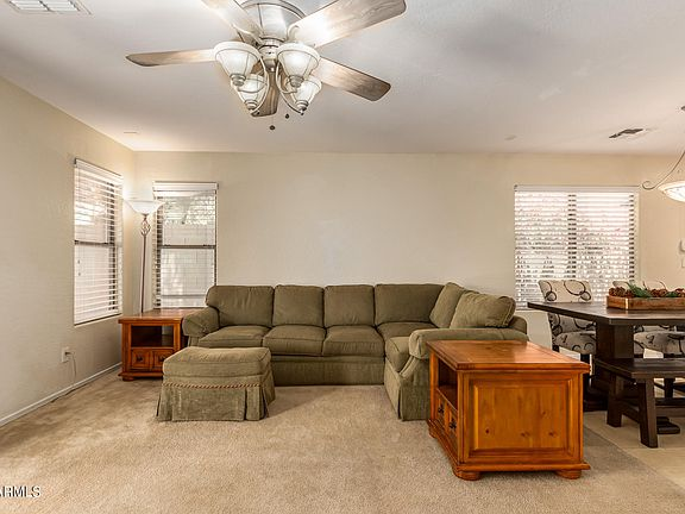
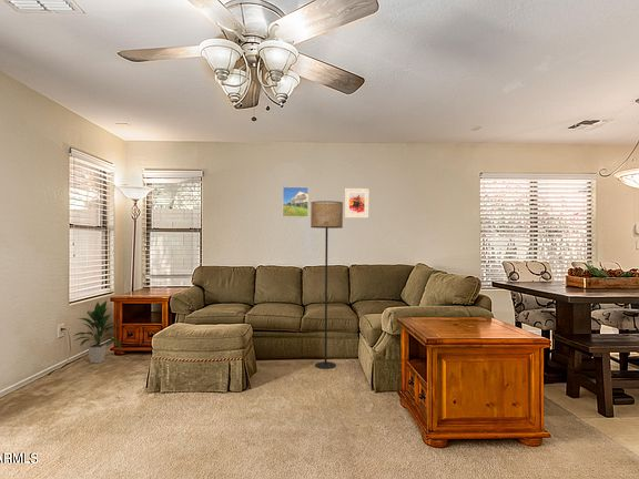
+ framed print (295, 202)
+ indoor plant (99, 332)
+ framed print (356, 203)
+ floor lamp (326, 284)
